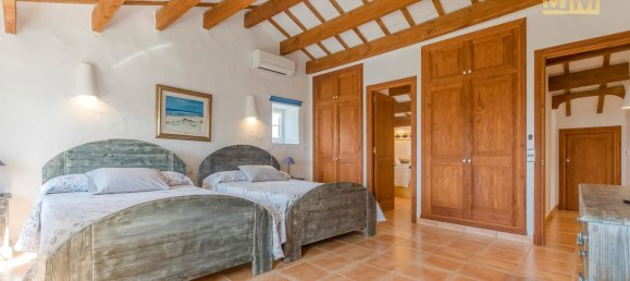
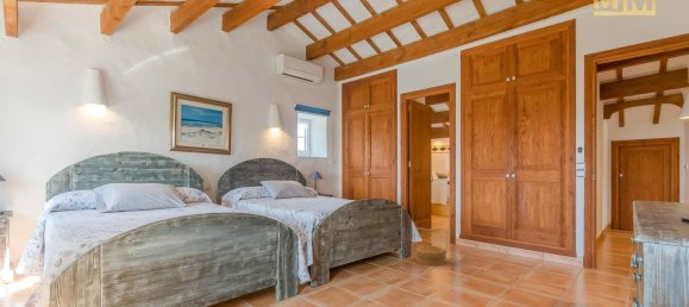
+ basket (430, 244)
